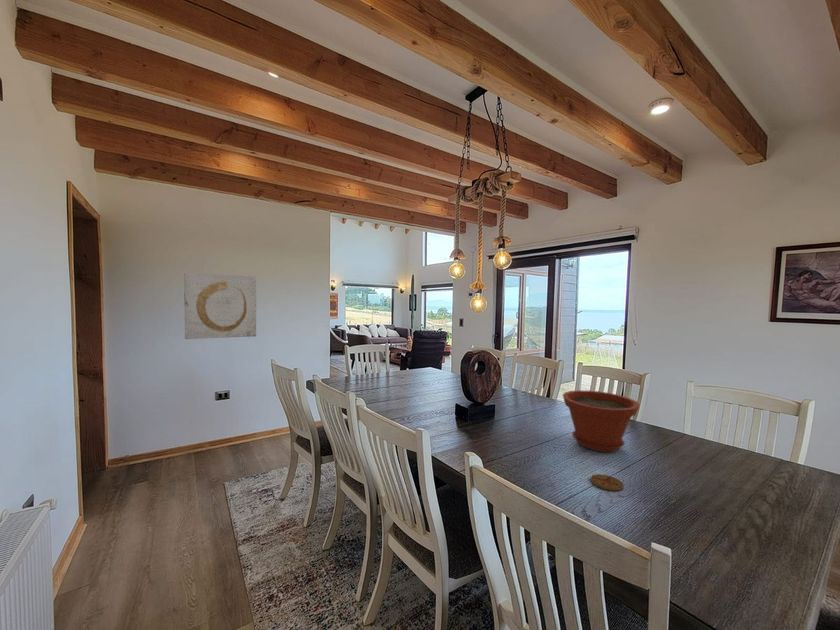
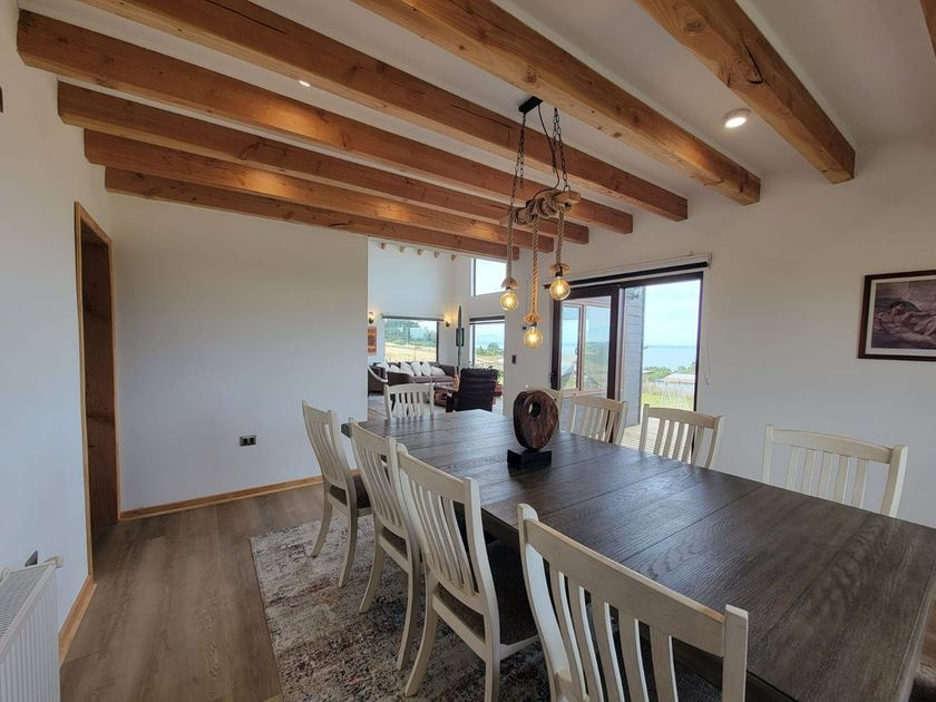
- plant pot (598, 421)
- wall art (221, 306)
- coaster (606, 482)
